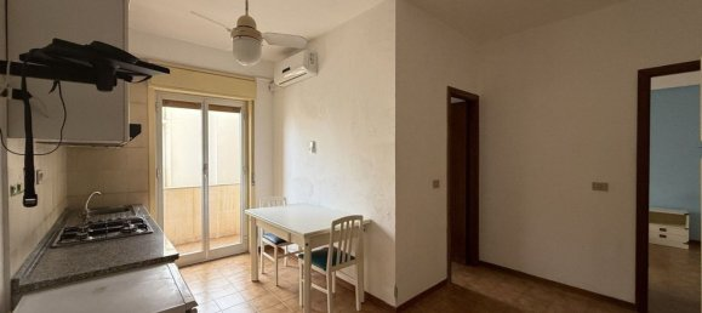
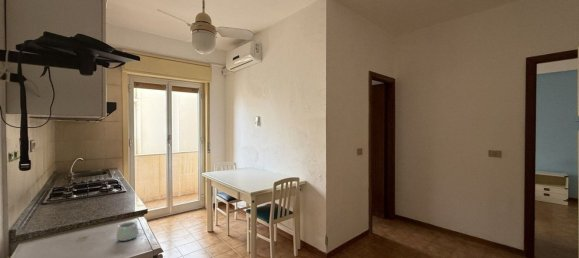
+ mug (129, 230)
